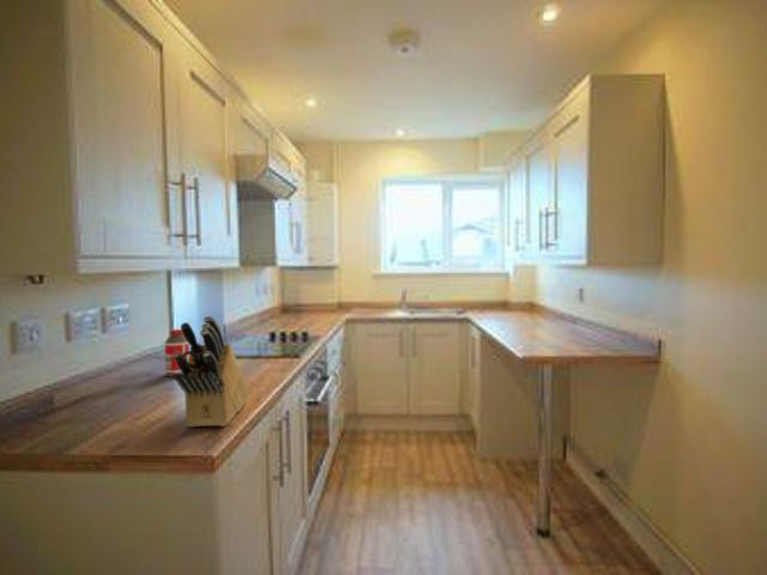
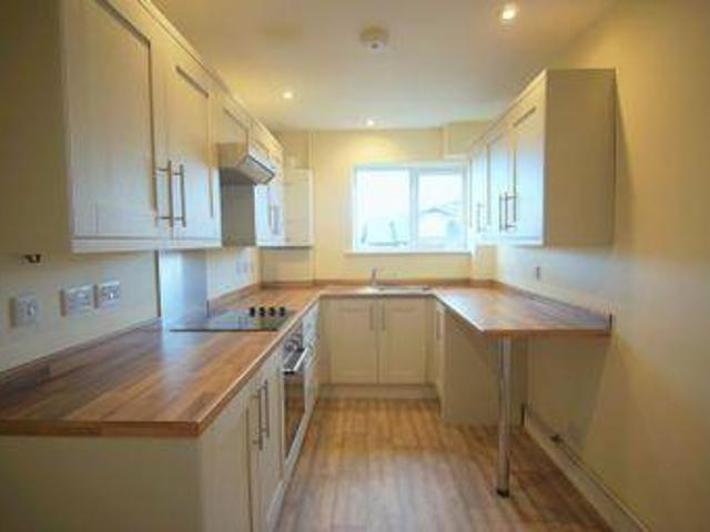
- bottle (176, 351)
- knife block (213, 365)
